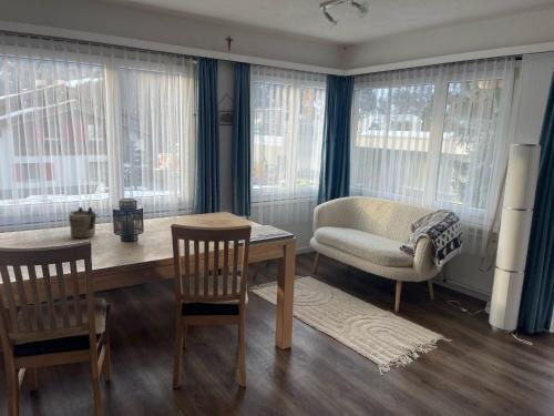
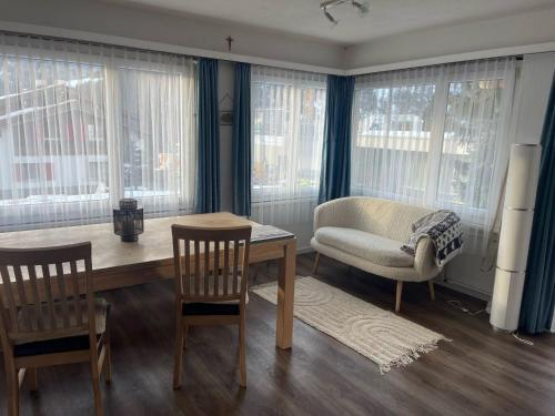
- teapot (83, 221)
